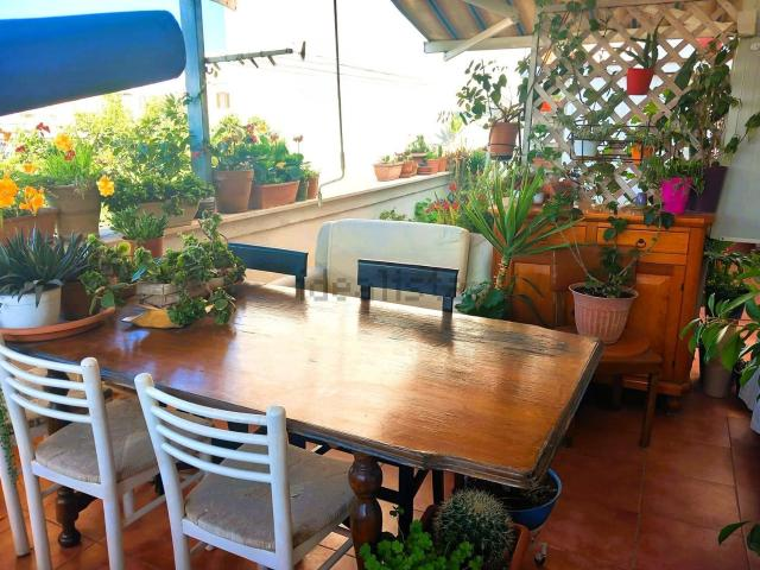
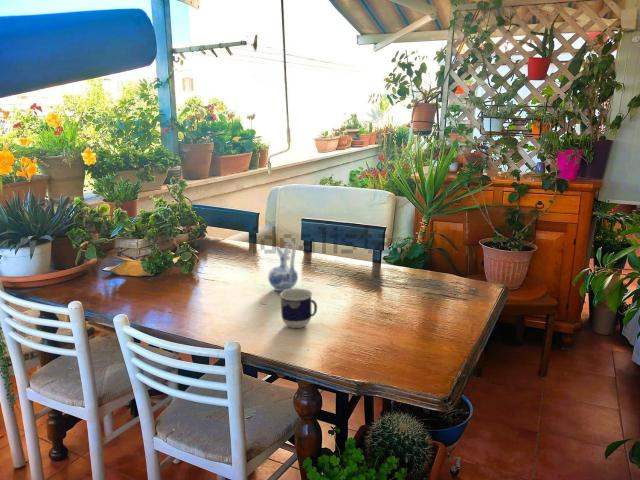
+ ceramic pitcher (282, 265)
+ cup (300, 310)
